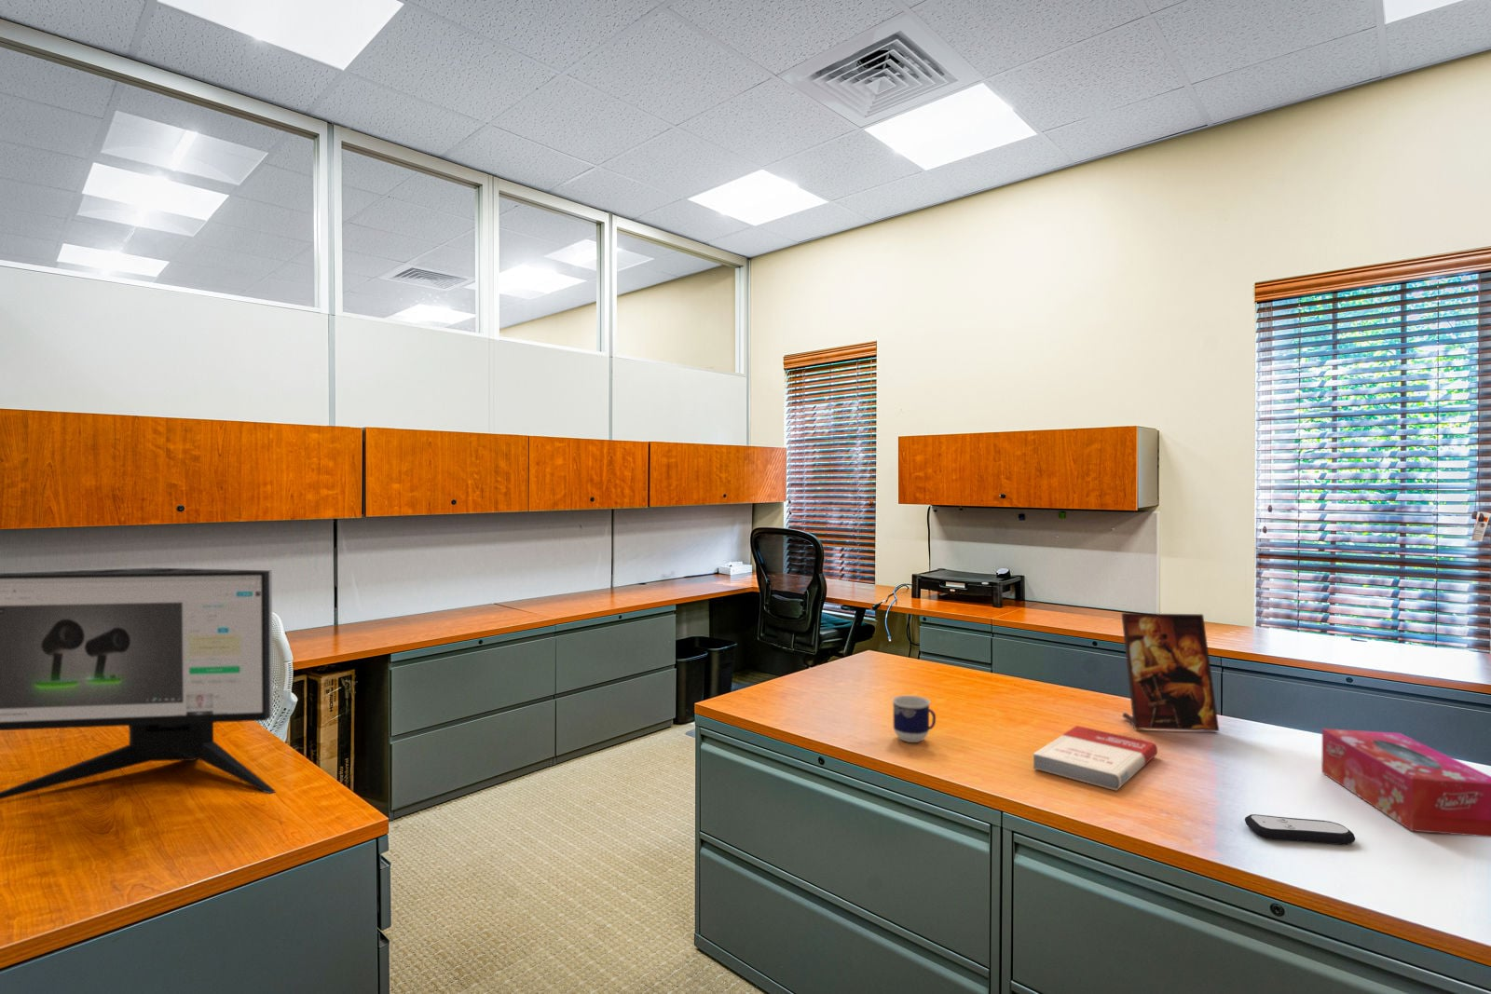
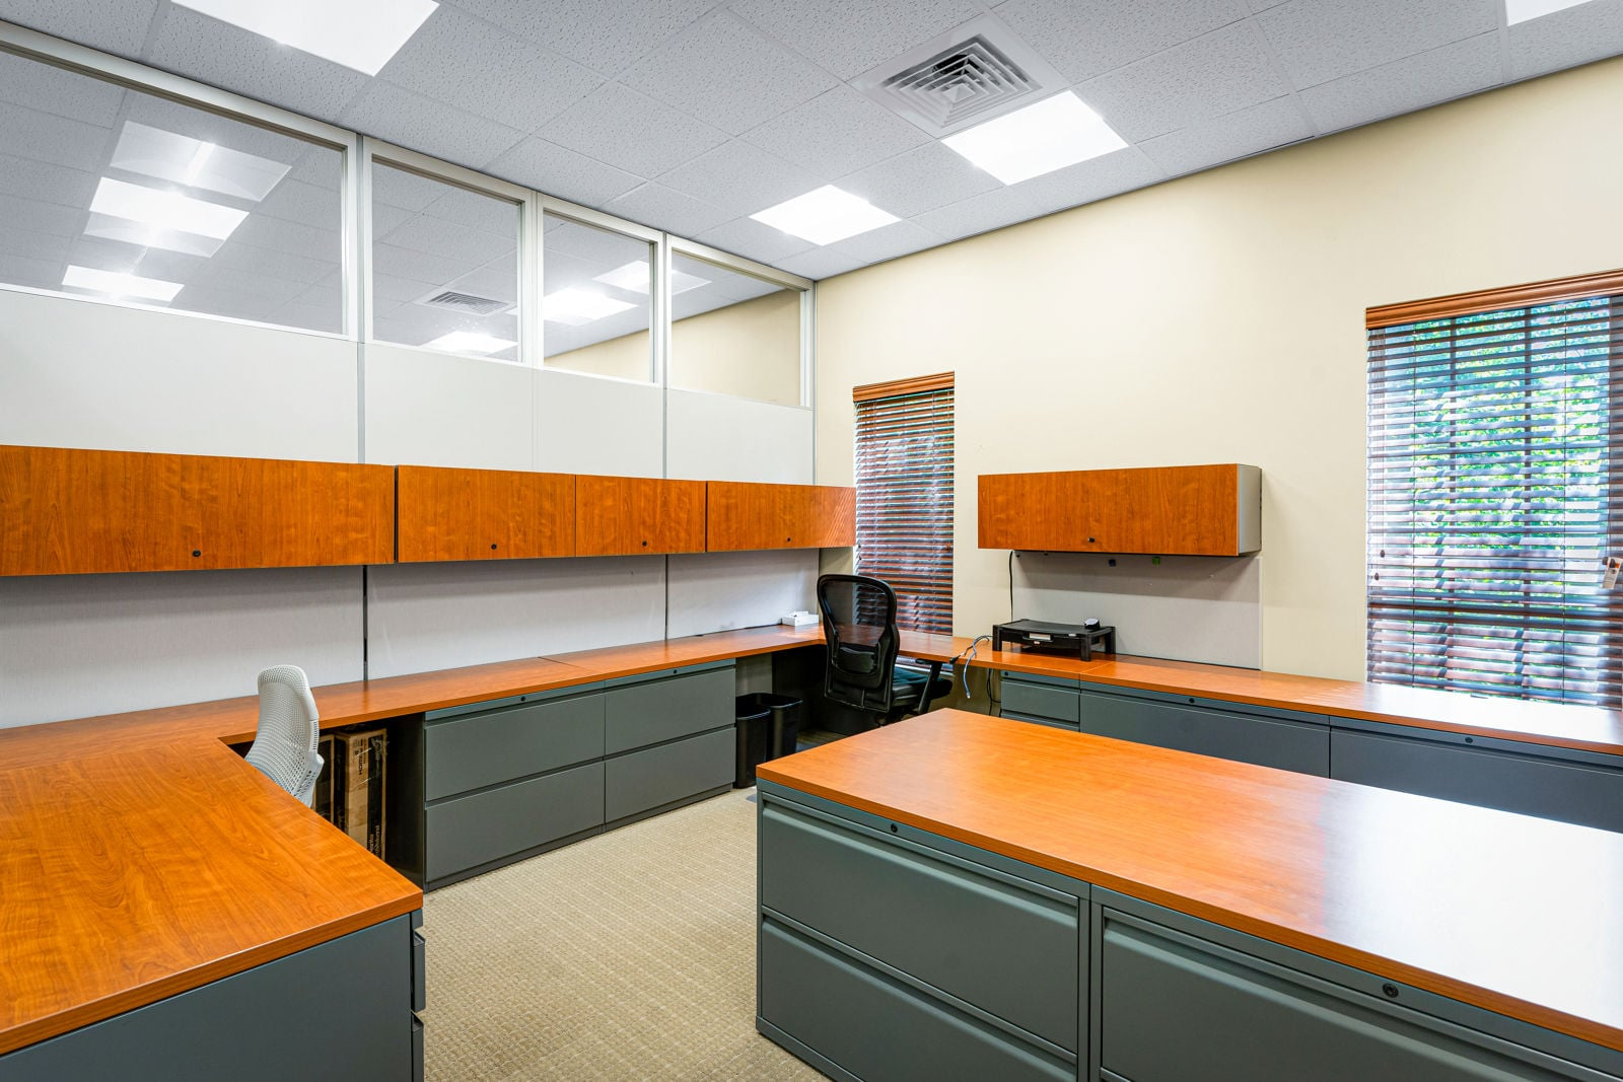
- tissue box (1404, 777)
- cup (915, 721)
- remote control (1299, 829)
- computer monitor (160, 671)
- book (1096, 754)
- picture frame (1168, 670)
